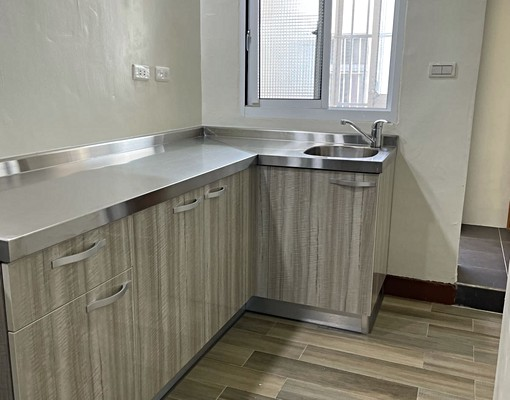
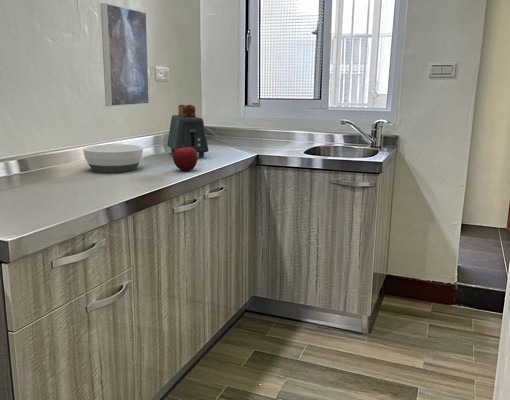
+ fruit (185, 157)
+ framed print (126, 57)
+ toaster (187, 130)
+ bowl (113, 158)
